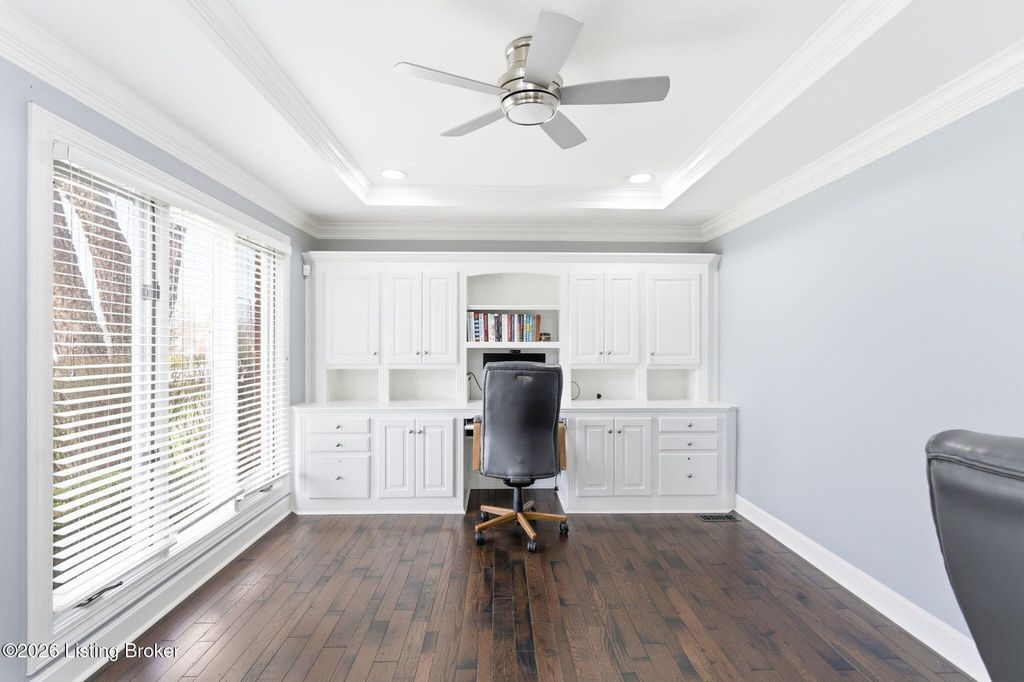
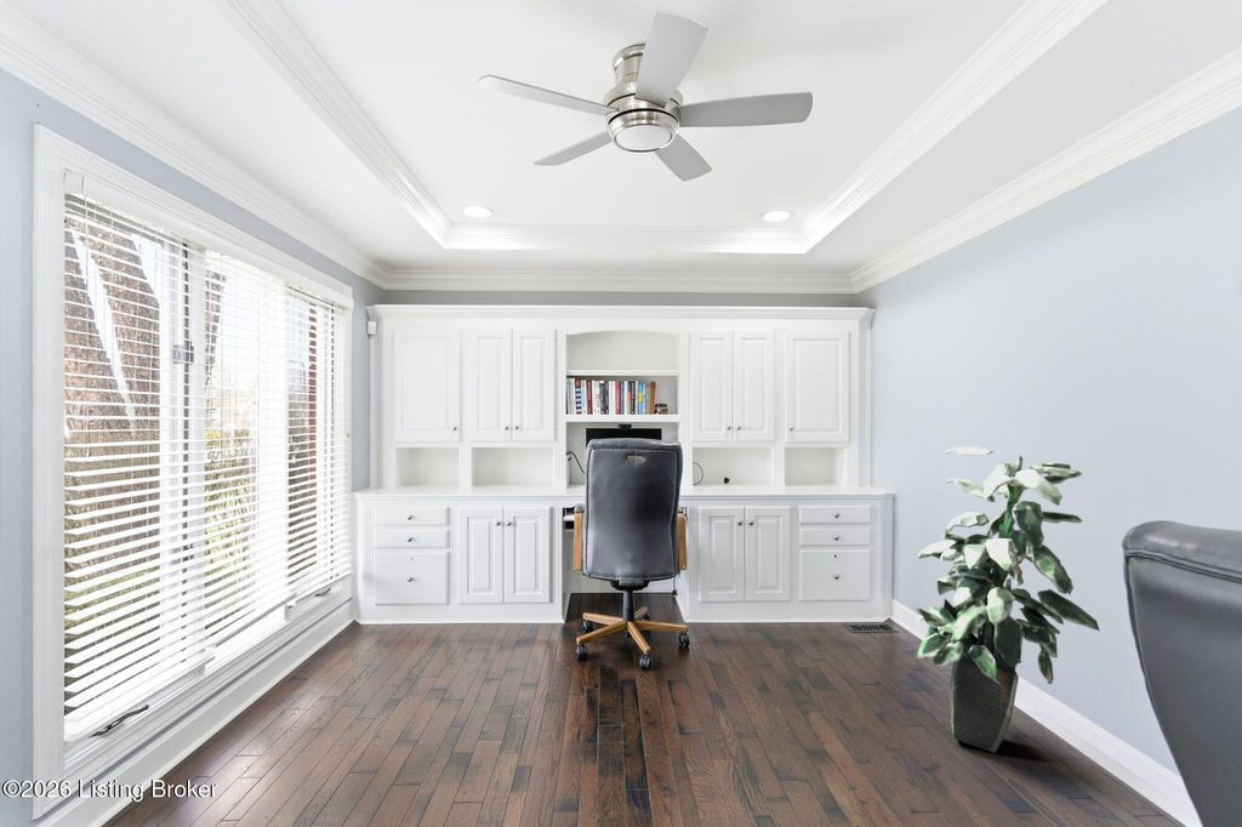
+ indoor plant (989, 593)
